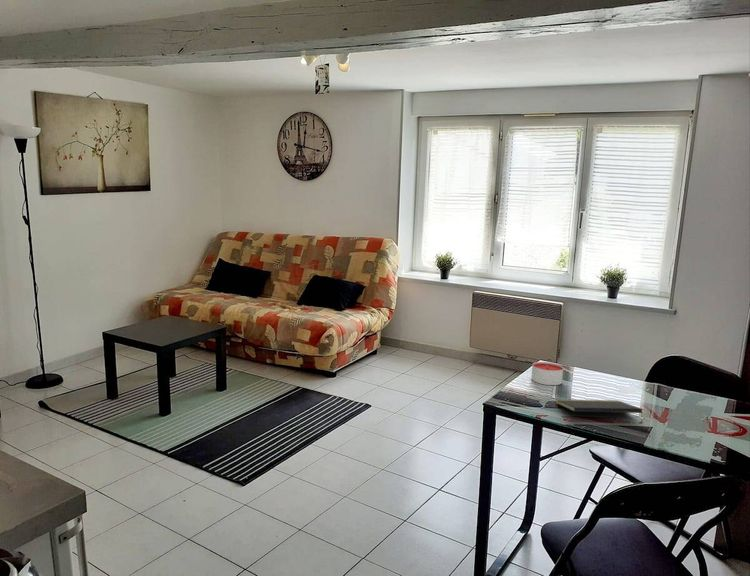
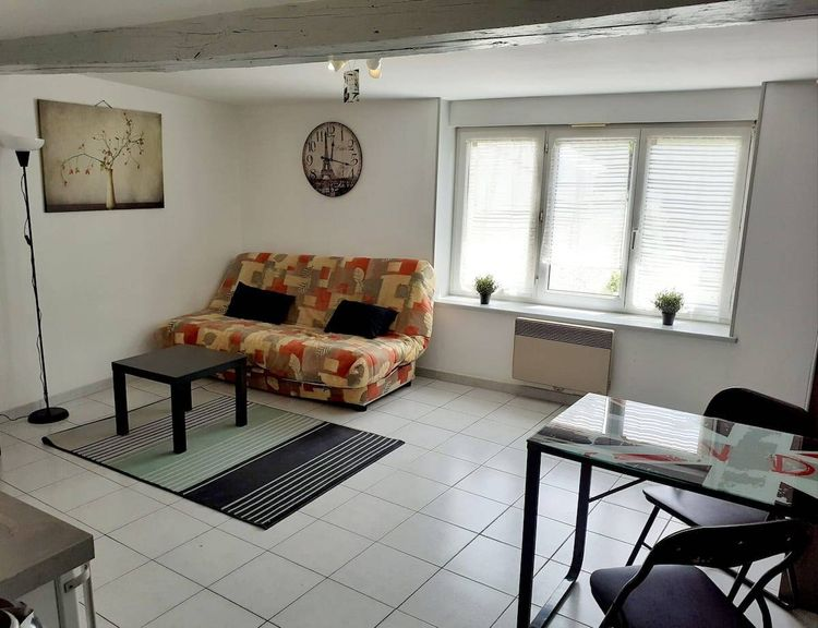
- notepad (597, 406)
- candle (547, 372)
